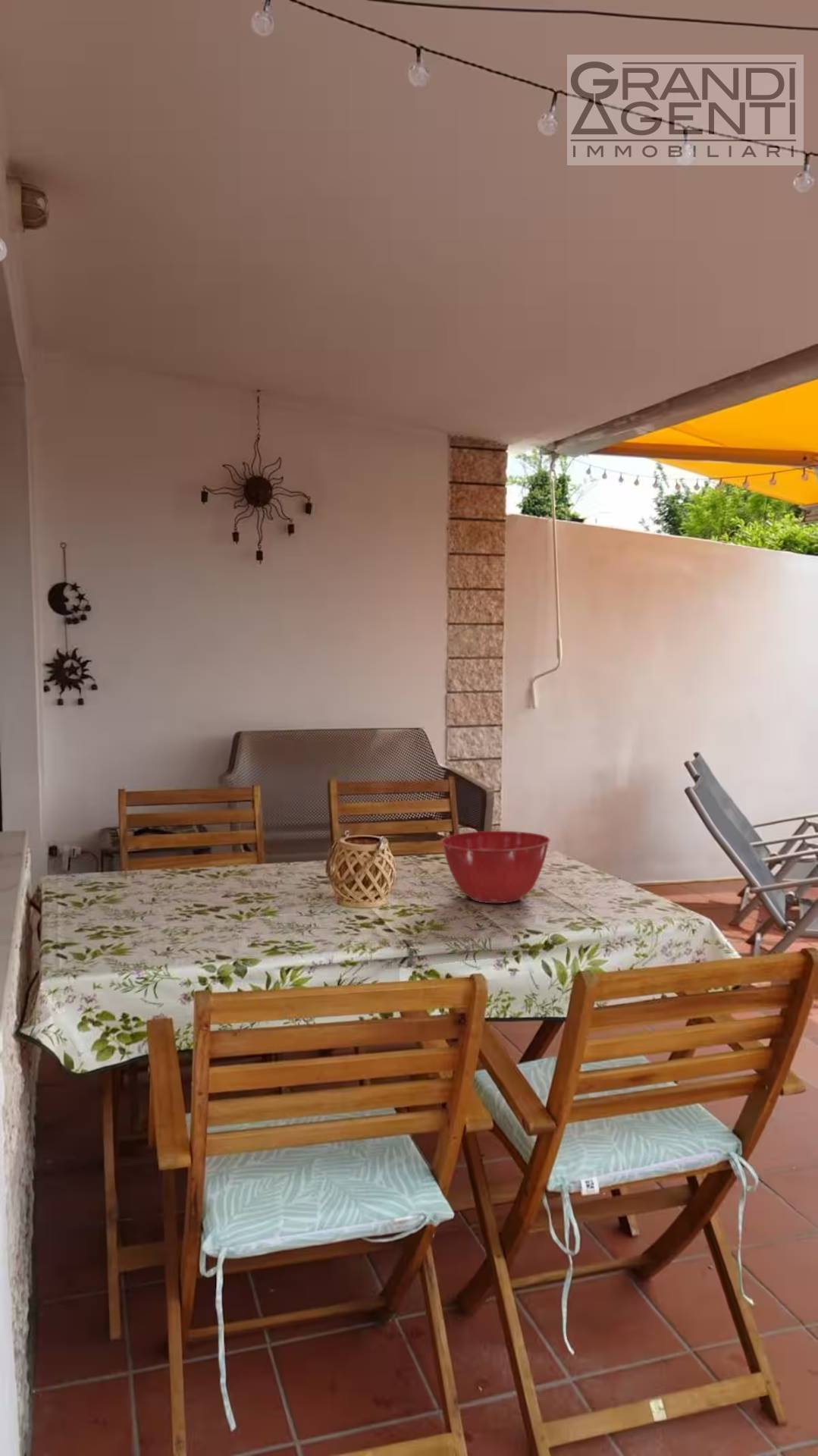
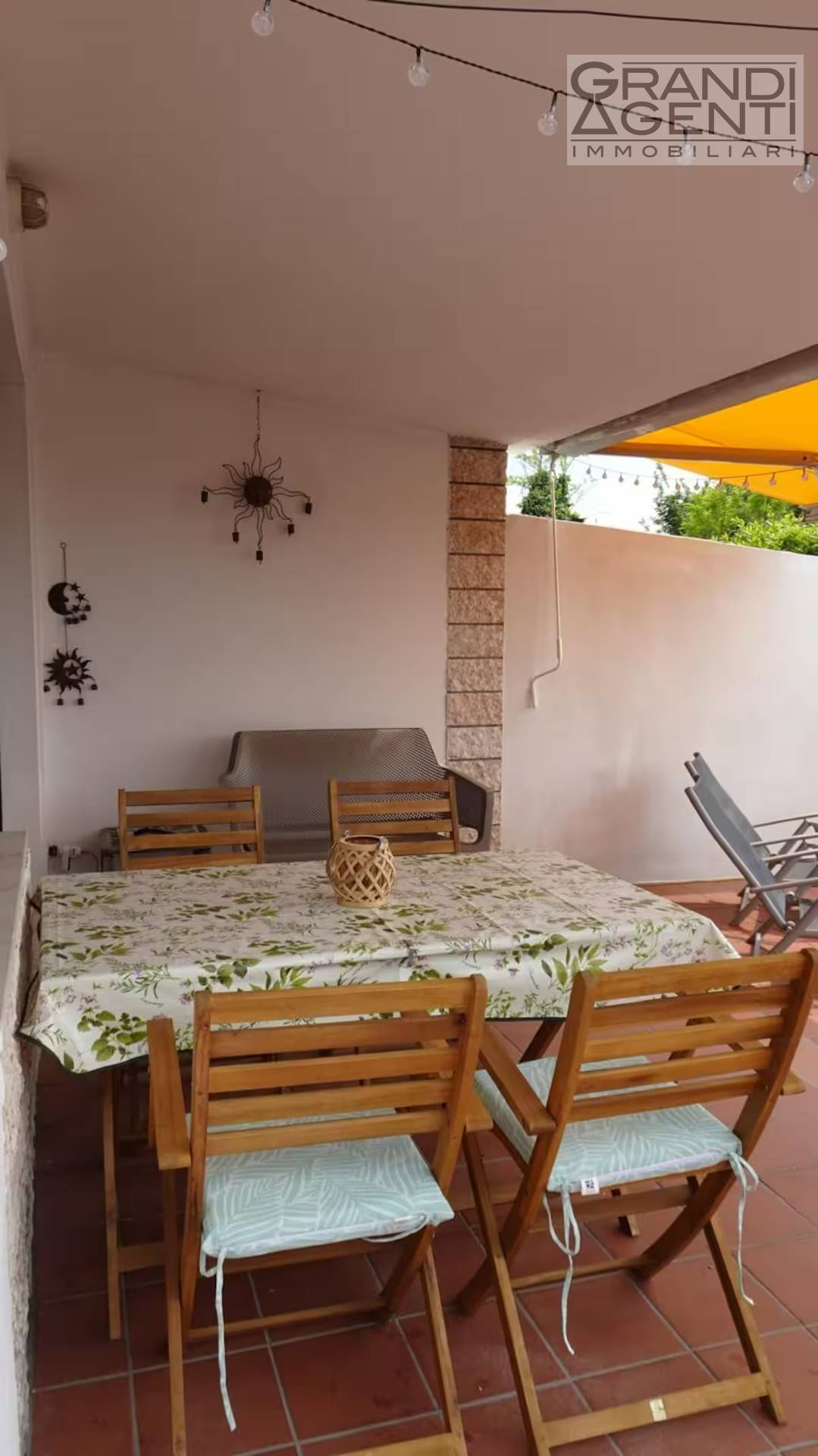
- mixing bowl (495, 868)
